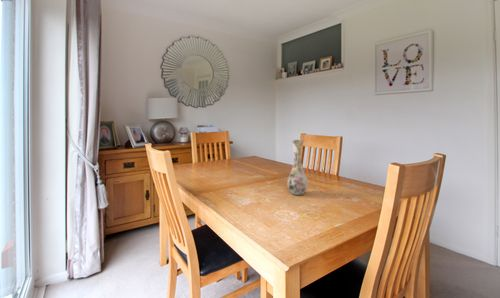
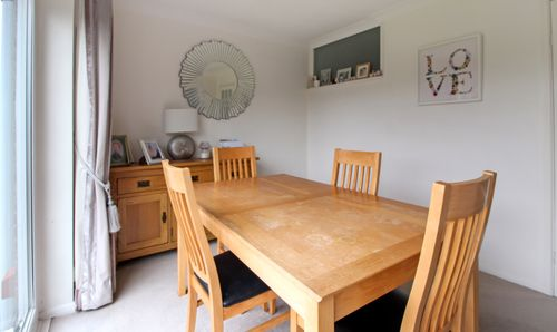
- vase (297, 166)
